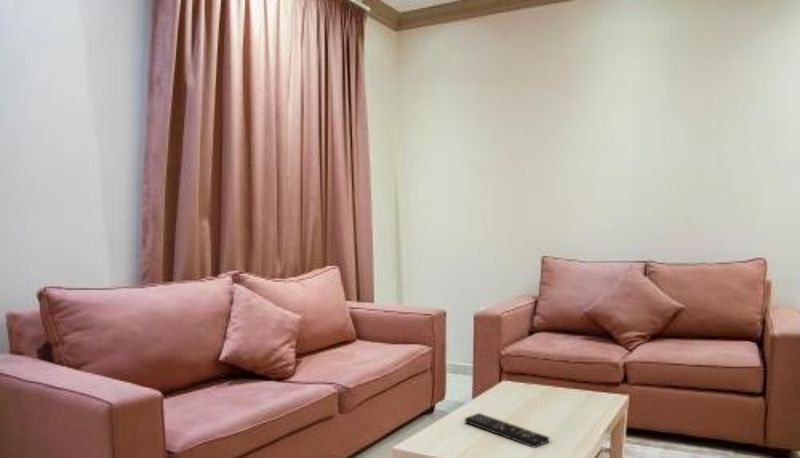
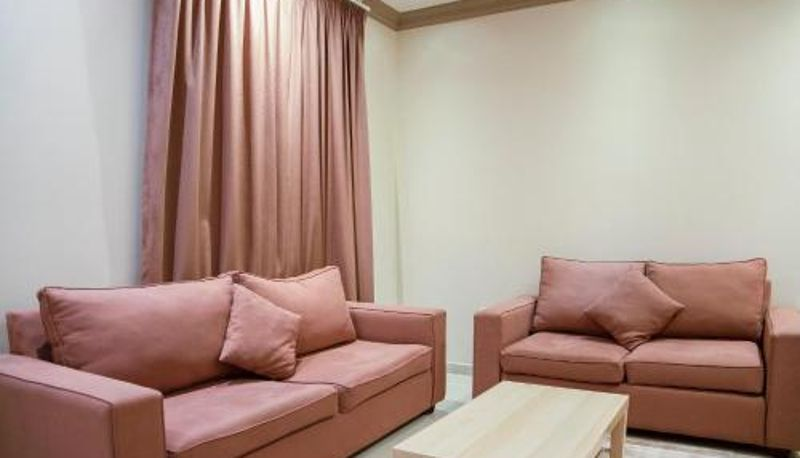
- remote control (505, 428)
